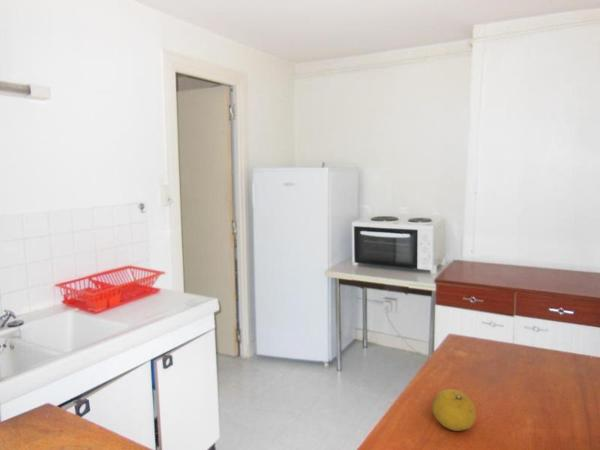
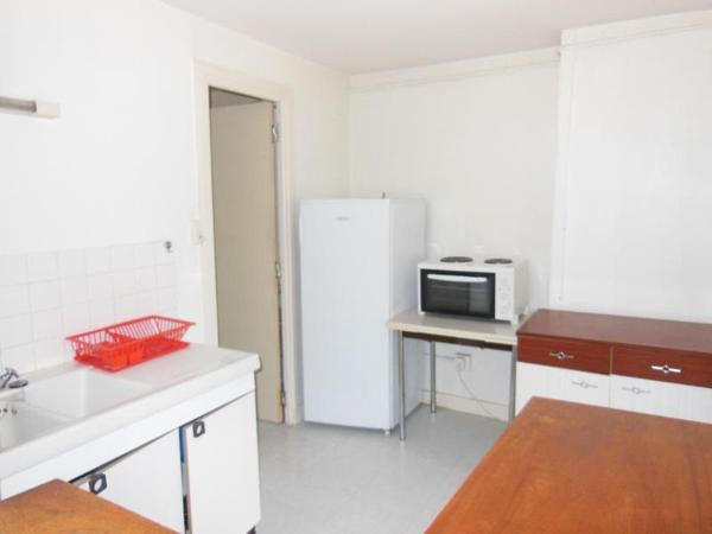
- fruit (453, 408)
